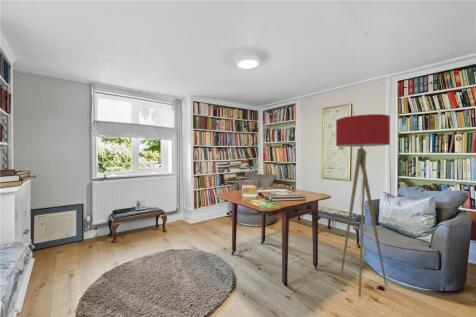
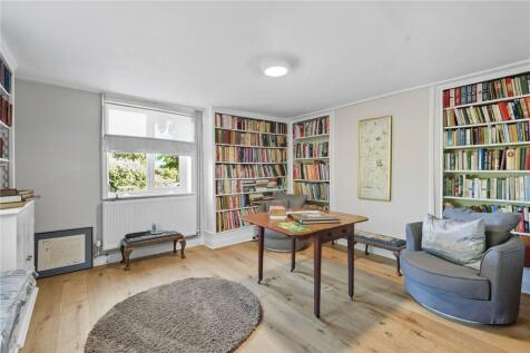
- floor lamp (362, 201)
